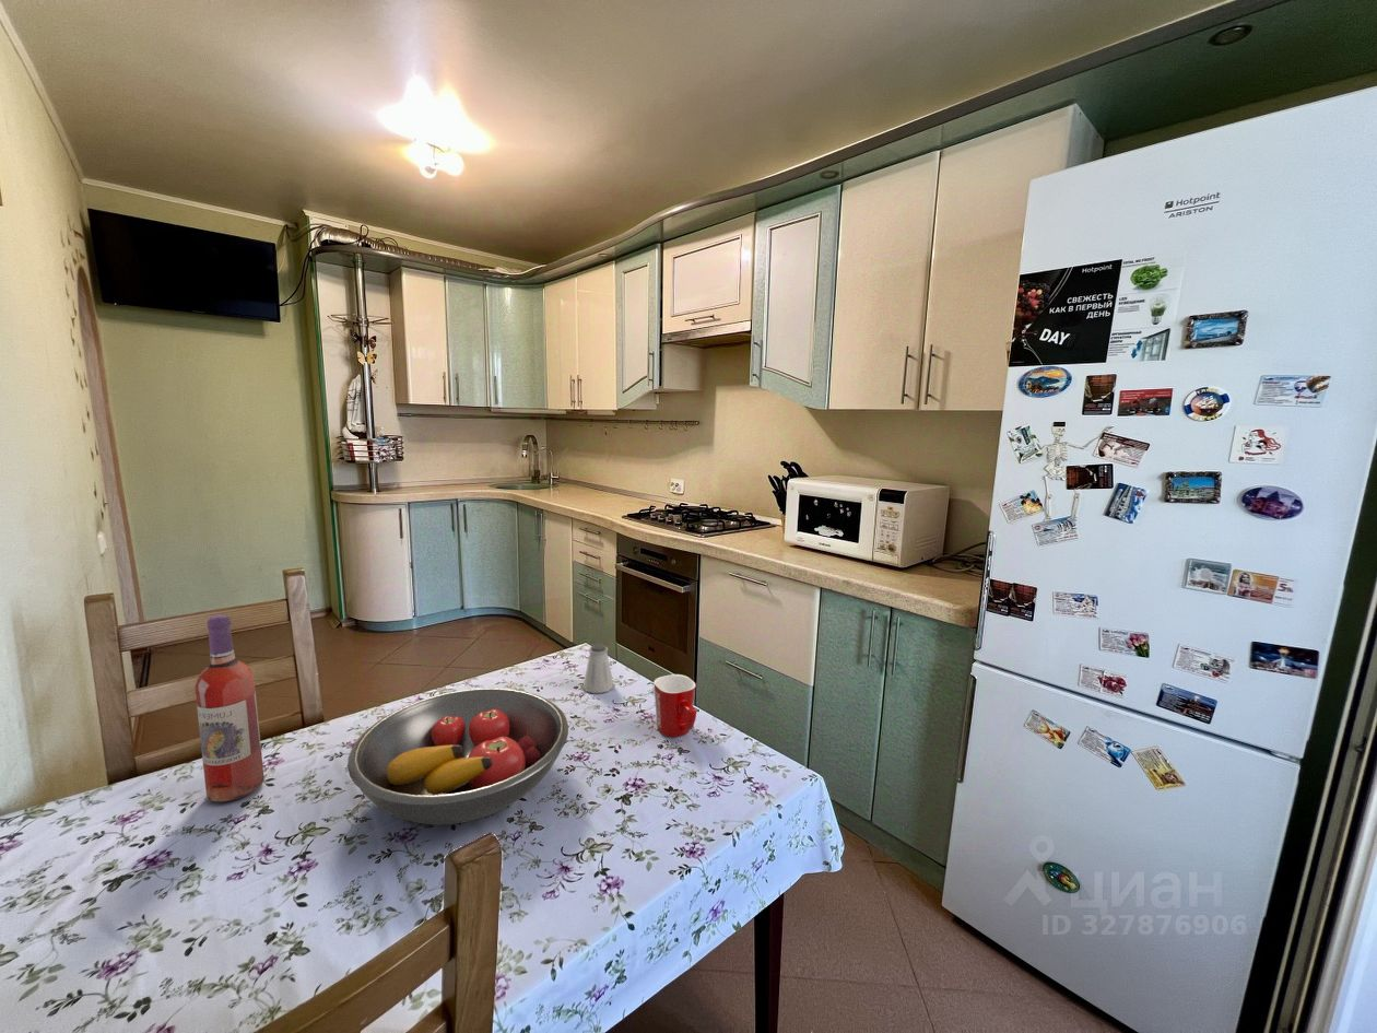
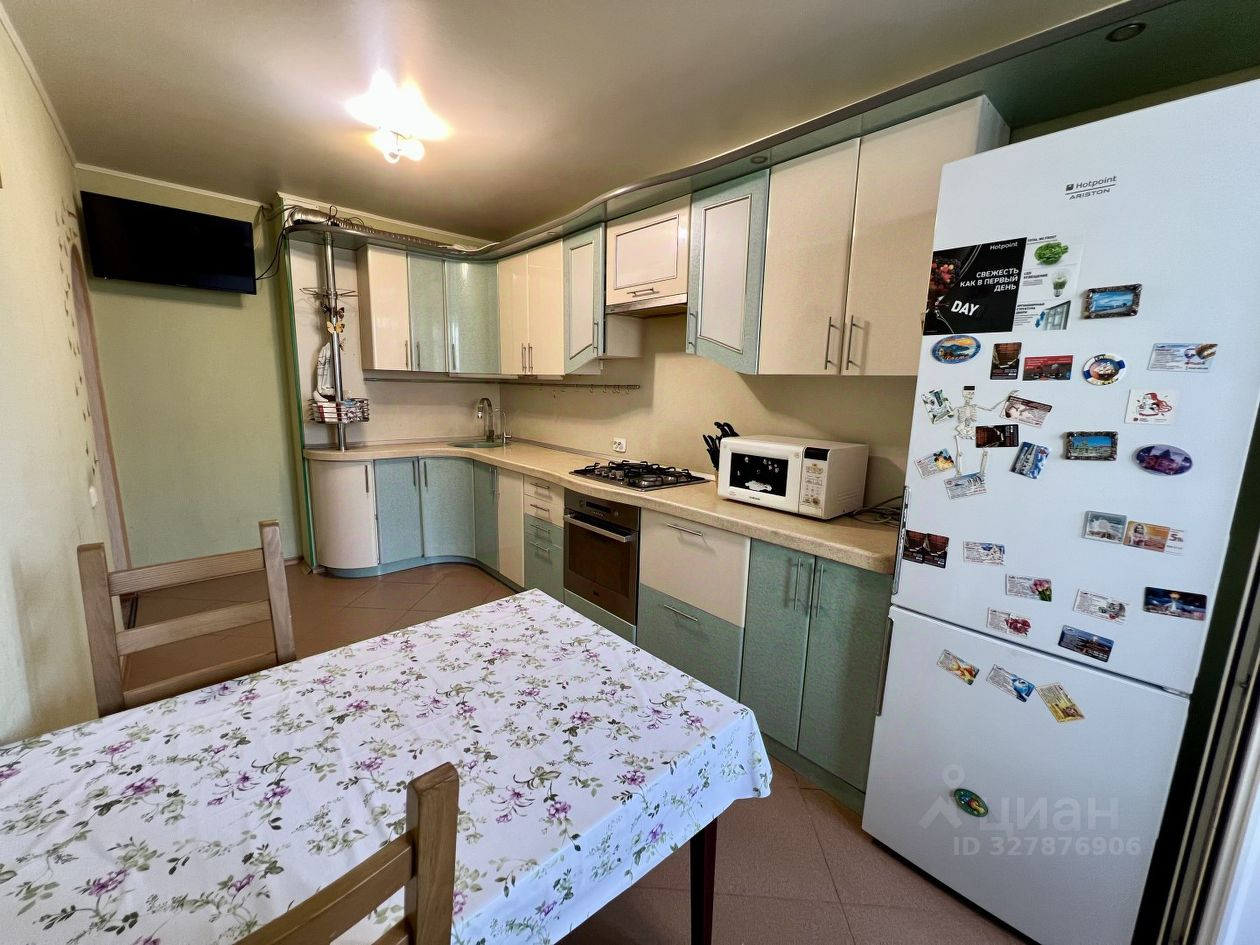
- mug (679, 709)
- saltshaker (598, 666)
- wine bottle (227, 705)
- fruit bowl (466, 753)
